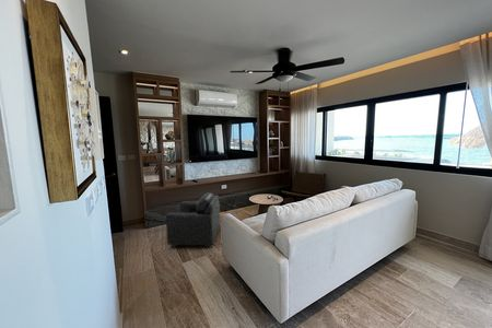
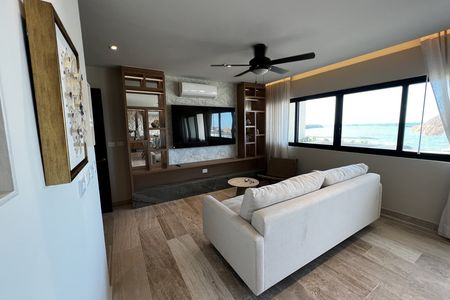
- armchair (195, 215)
